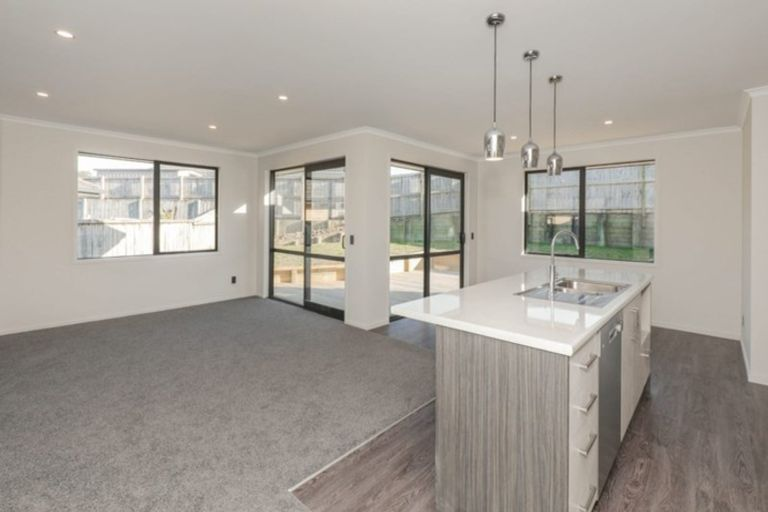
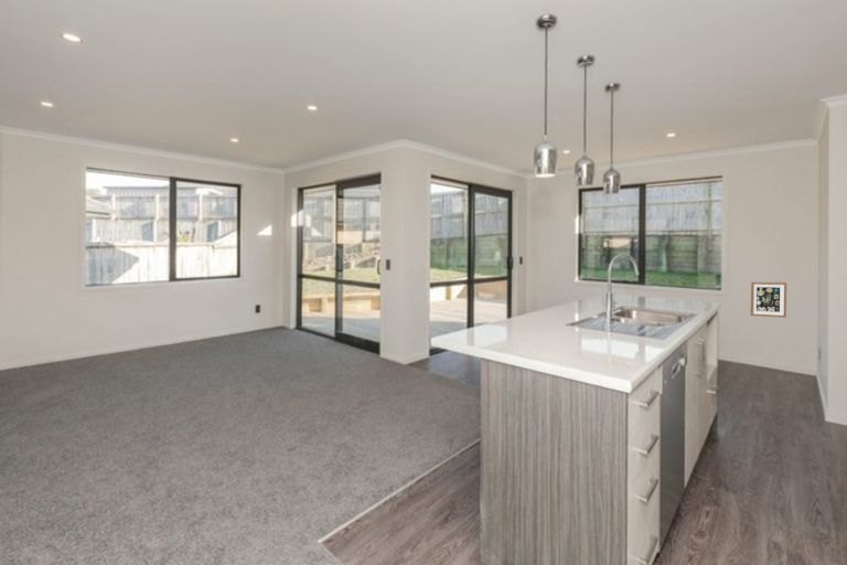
+ wall art (768, 299)
